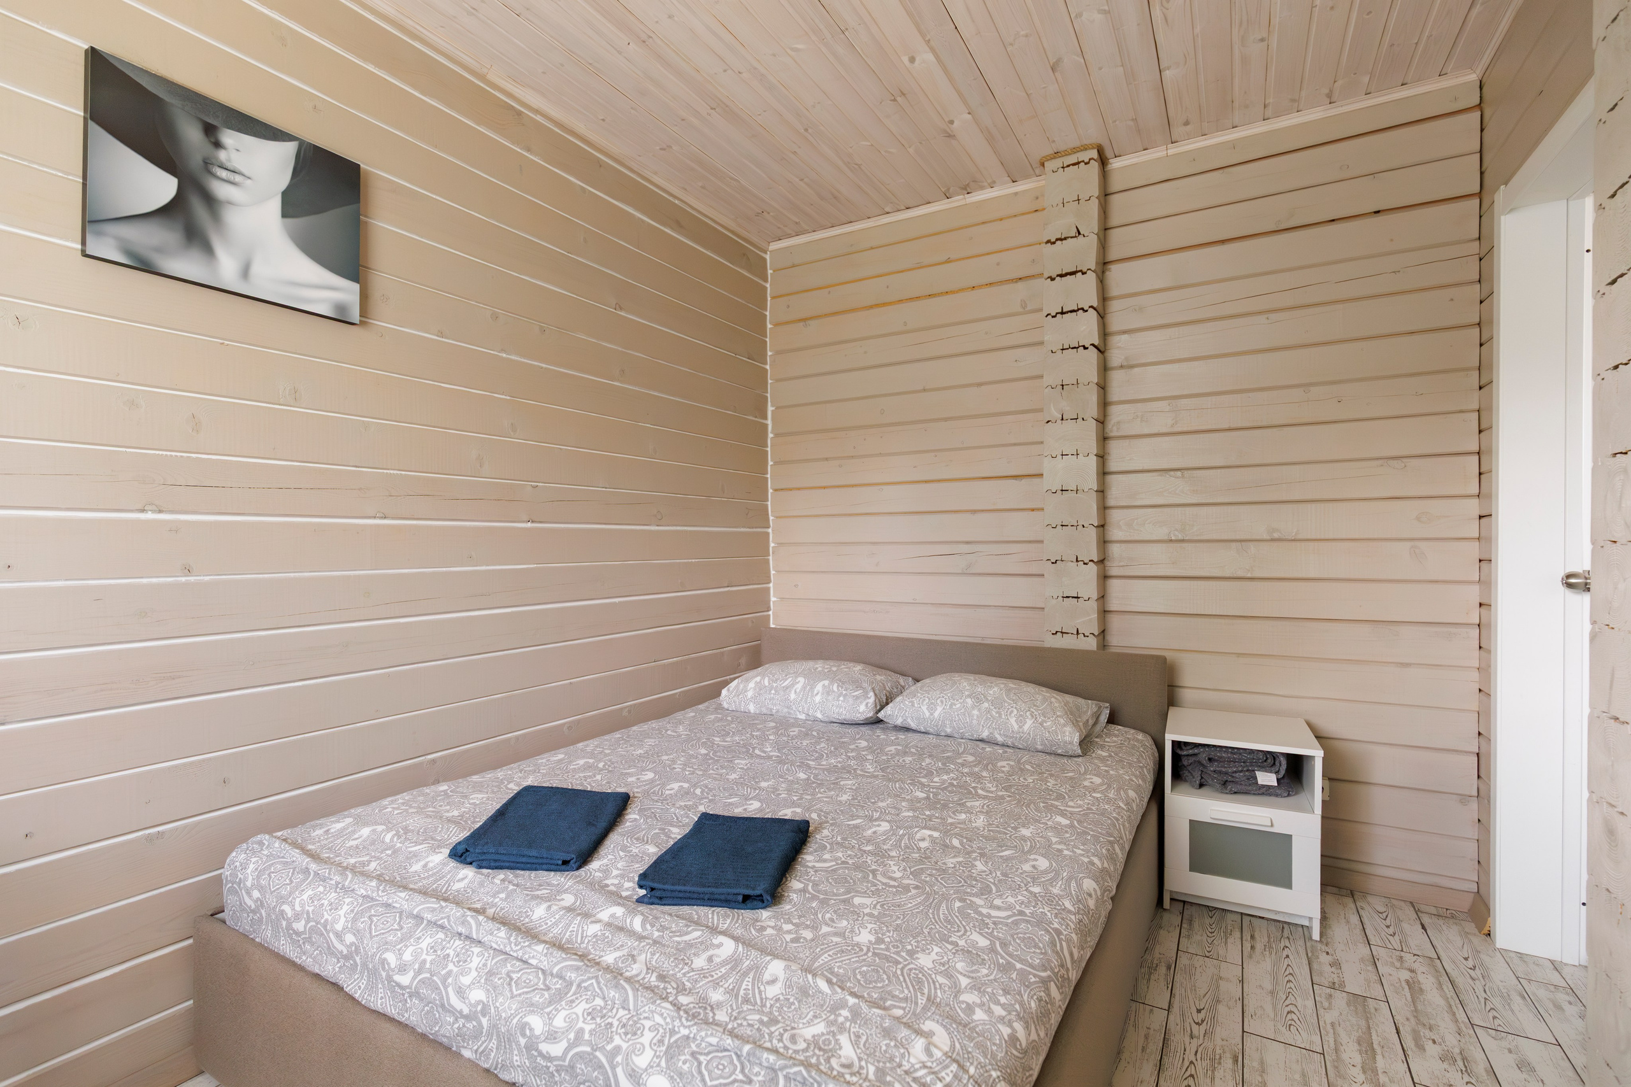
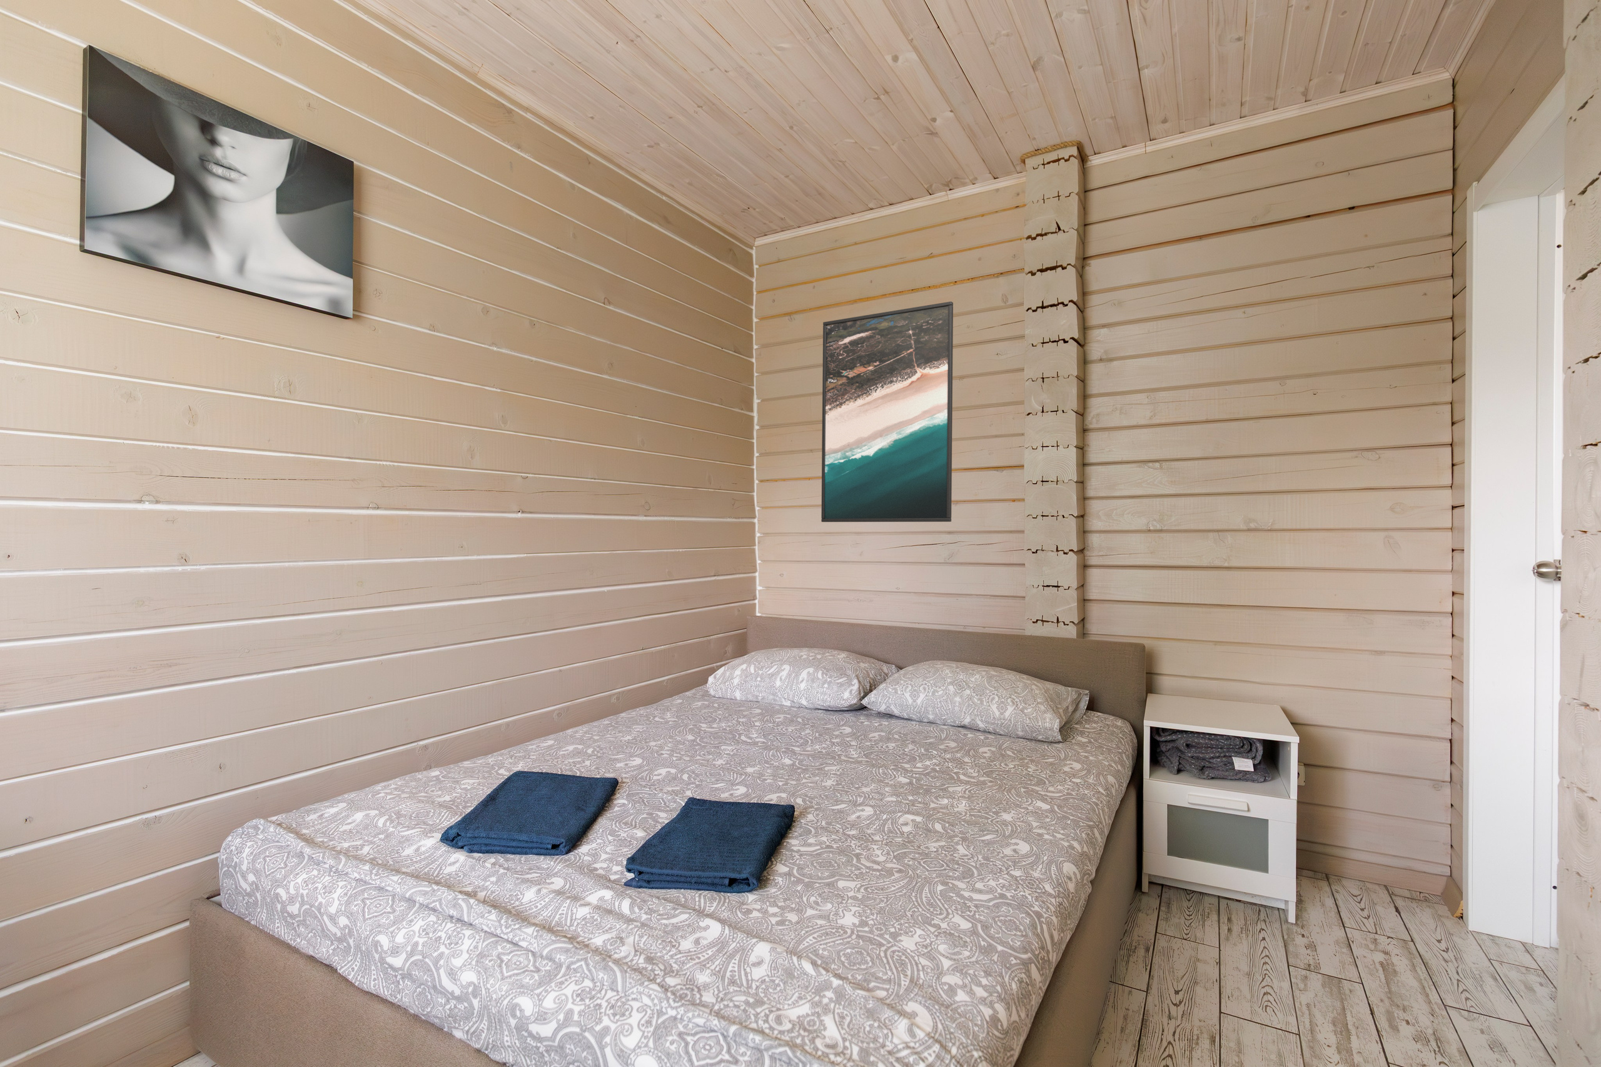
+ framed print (884, 417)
